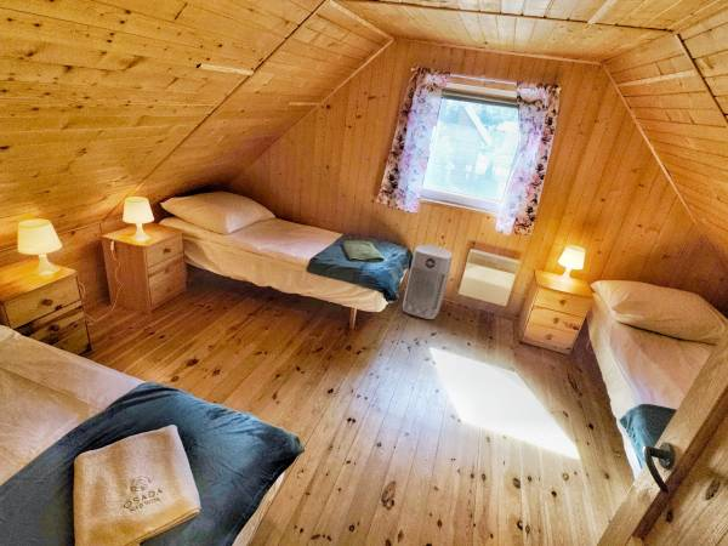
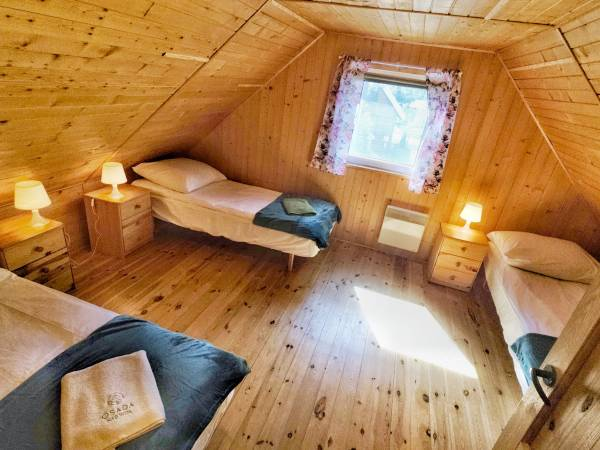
- air purifier (427, 279)
